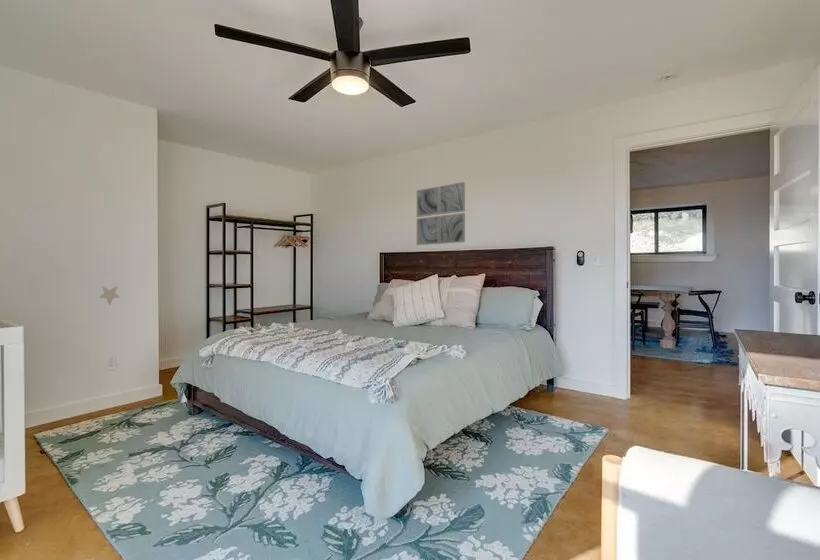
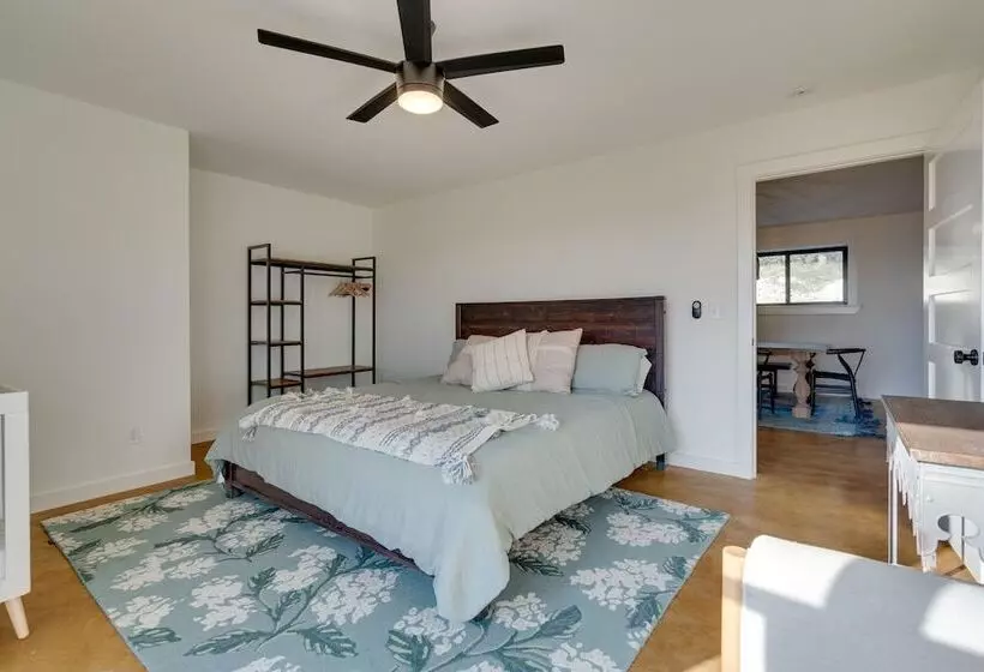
- decorative star (109, 296)
- wall art (439, 214)
